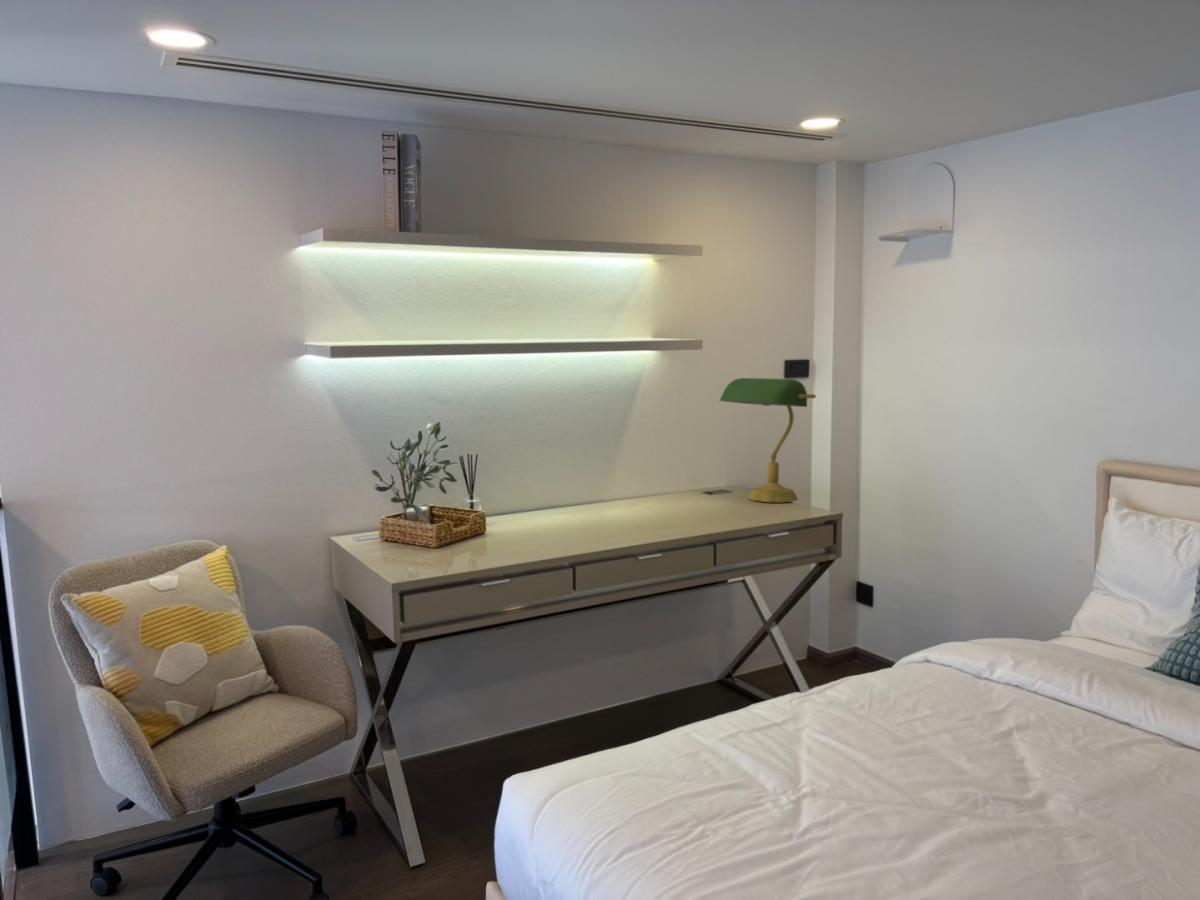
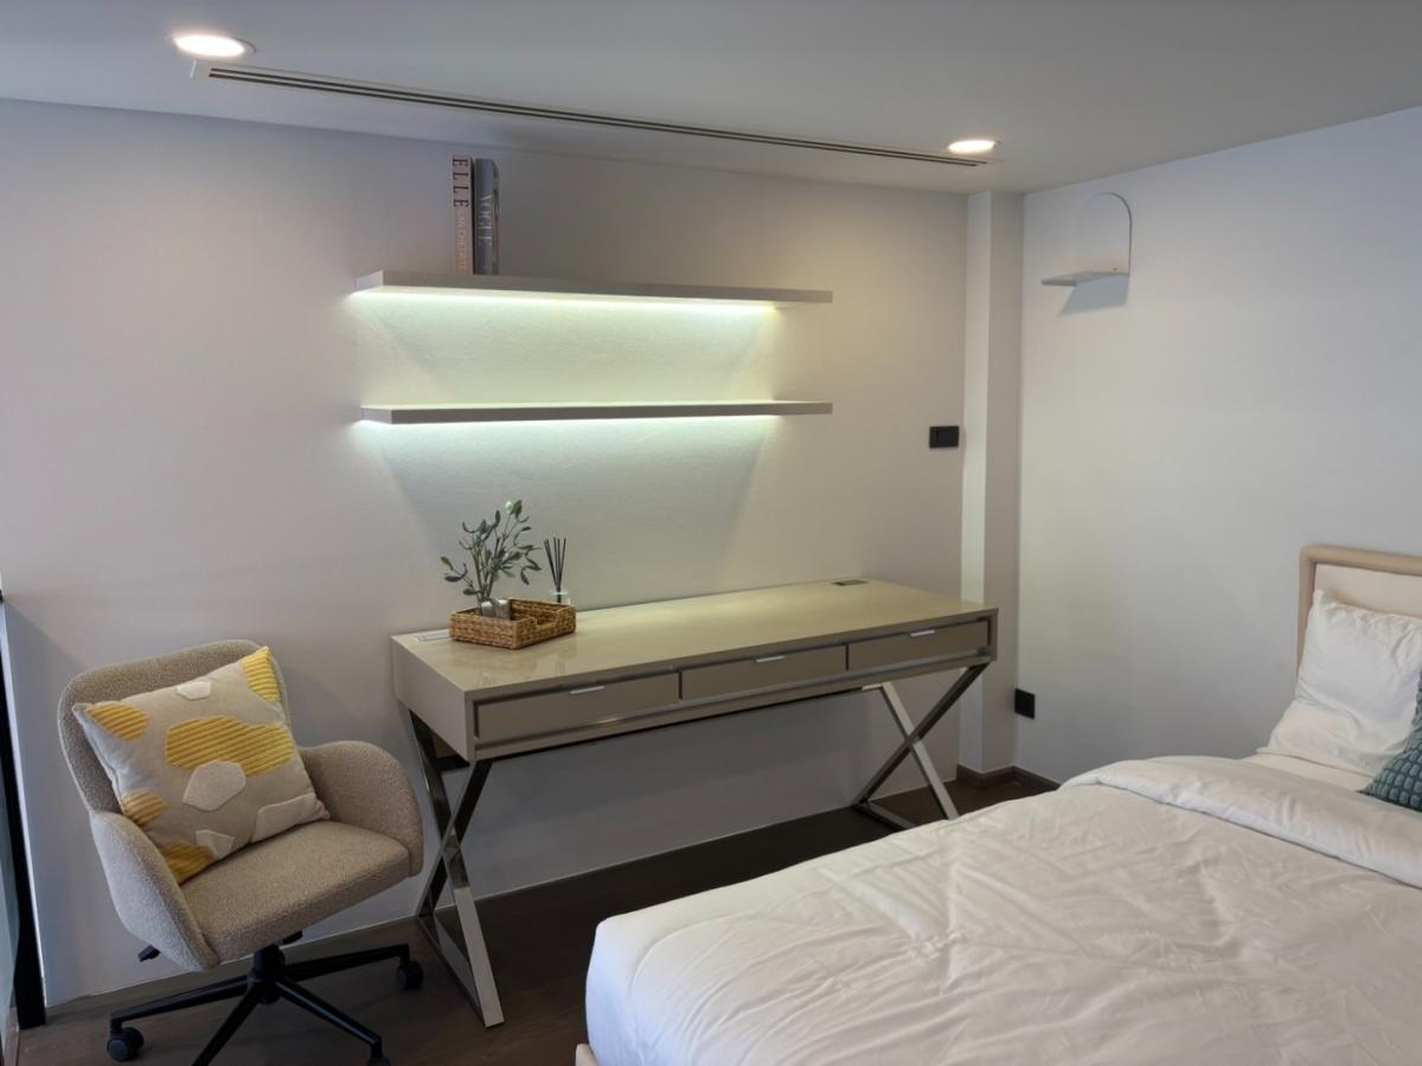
- desk lamp (777, 444)
